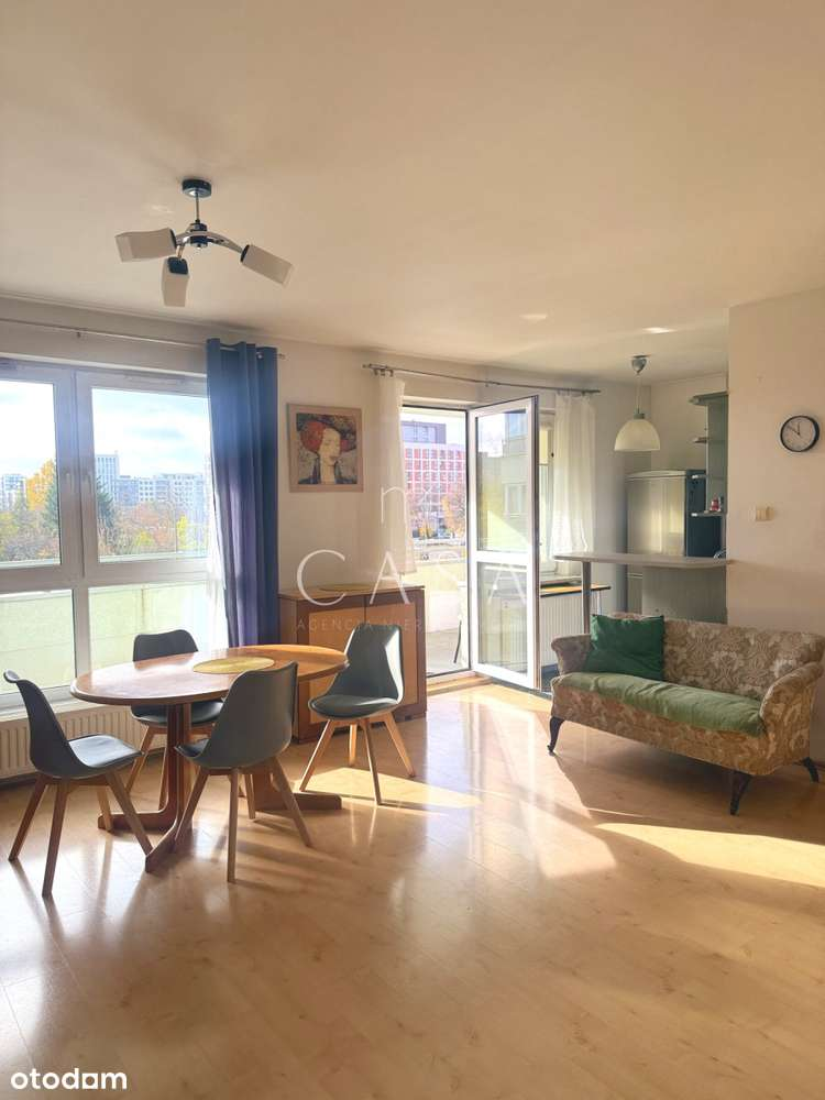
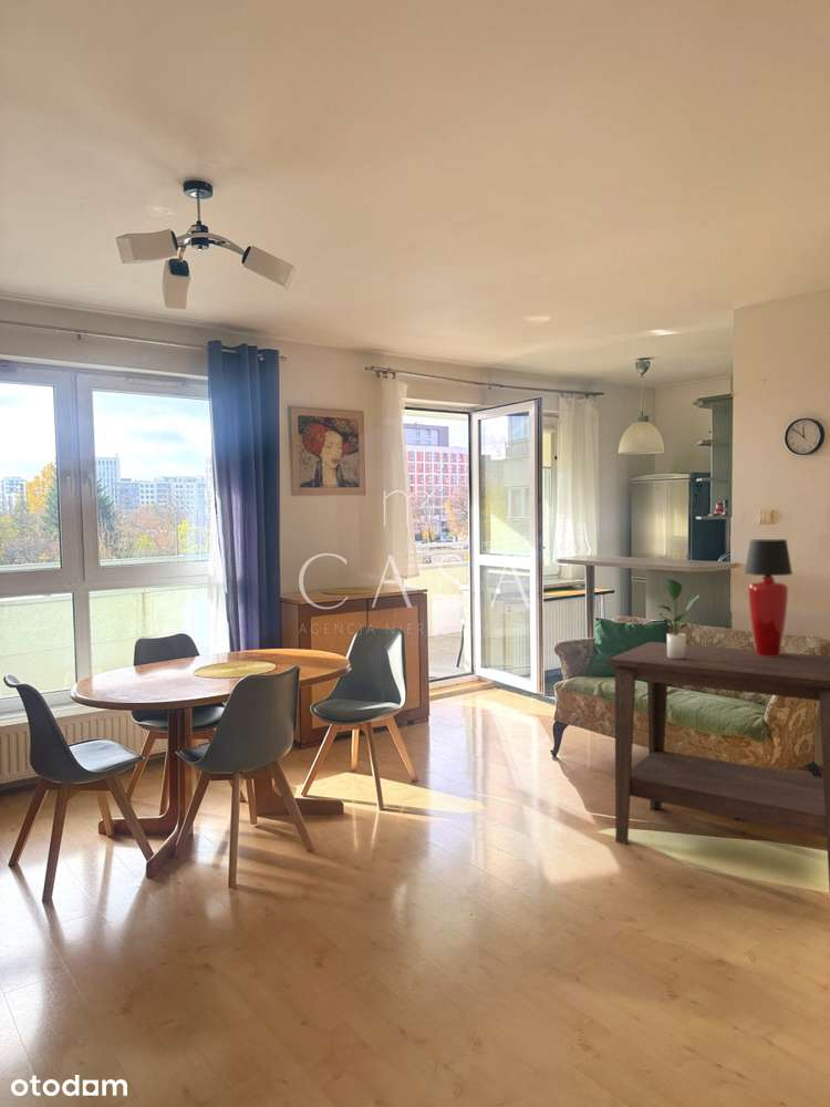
+ table lamp (767, 597)
+ potted plant (678, 617)
+ side table (729, 762)
